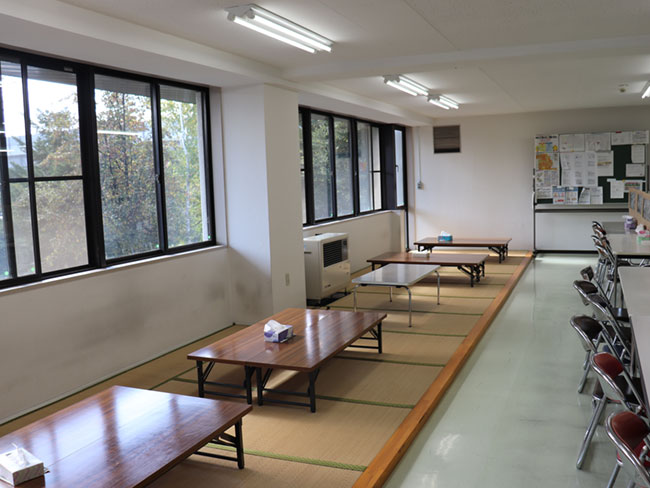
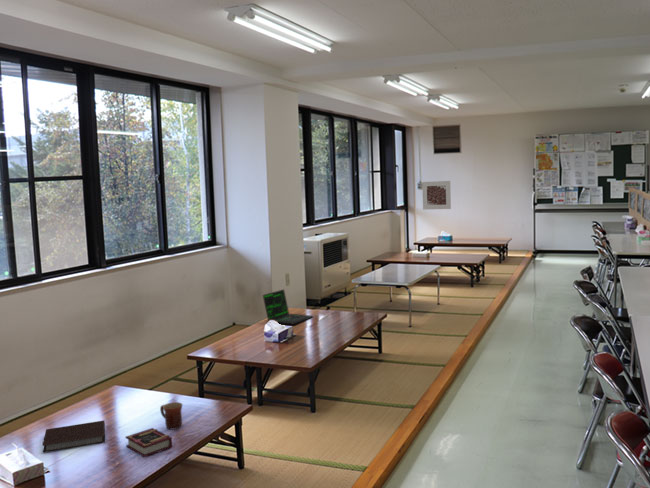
+ book (149, 441)
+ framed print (436, 195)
+ mug (170, 415)
+ notebook (75, 435)
+ laptop (288, 305)
